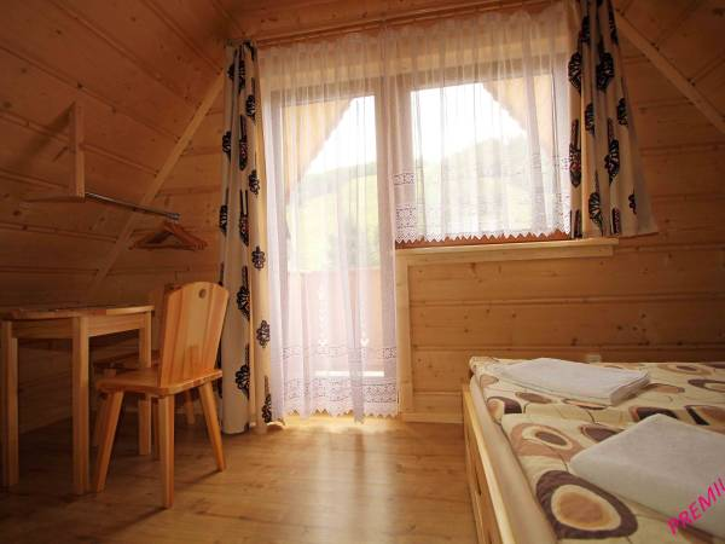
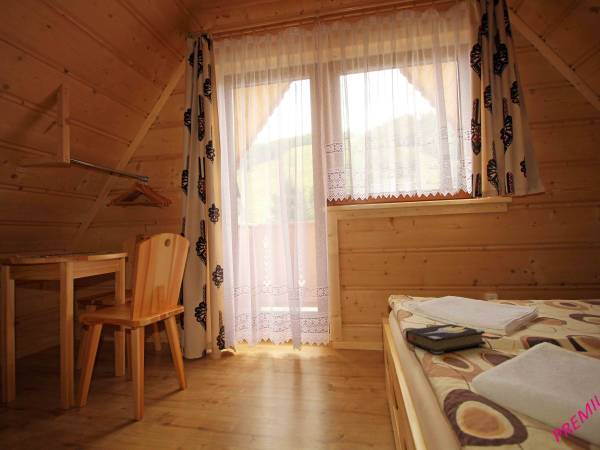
+ hardback book (444, 335)
